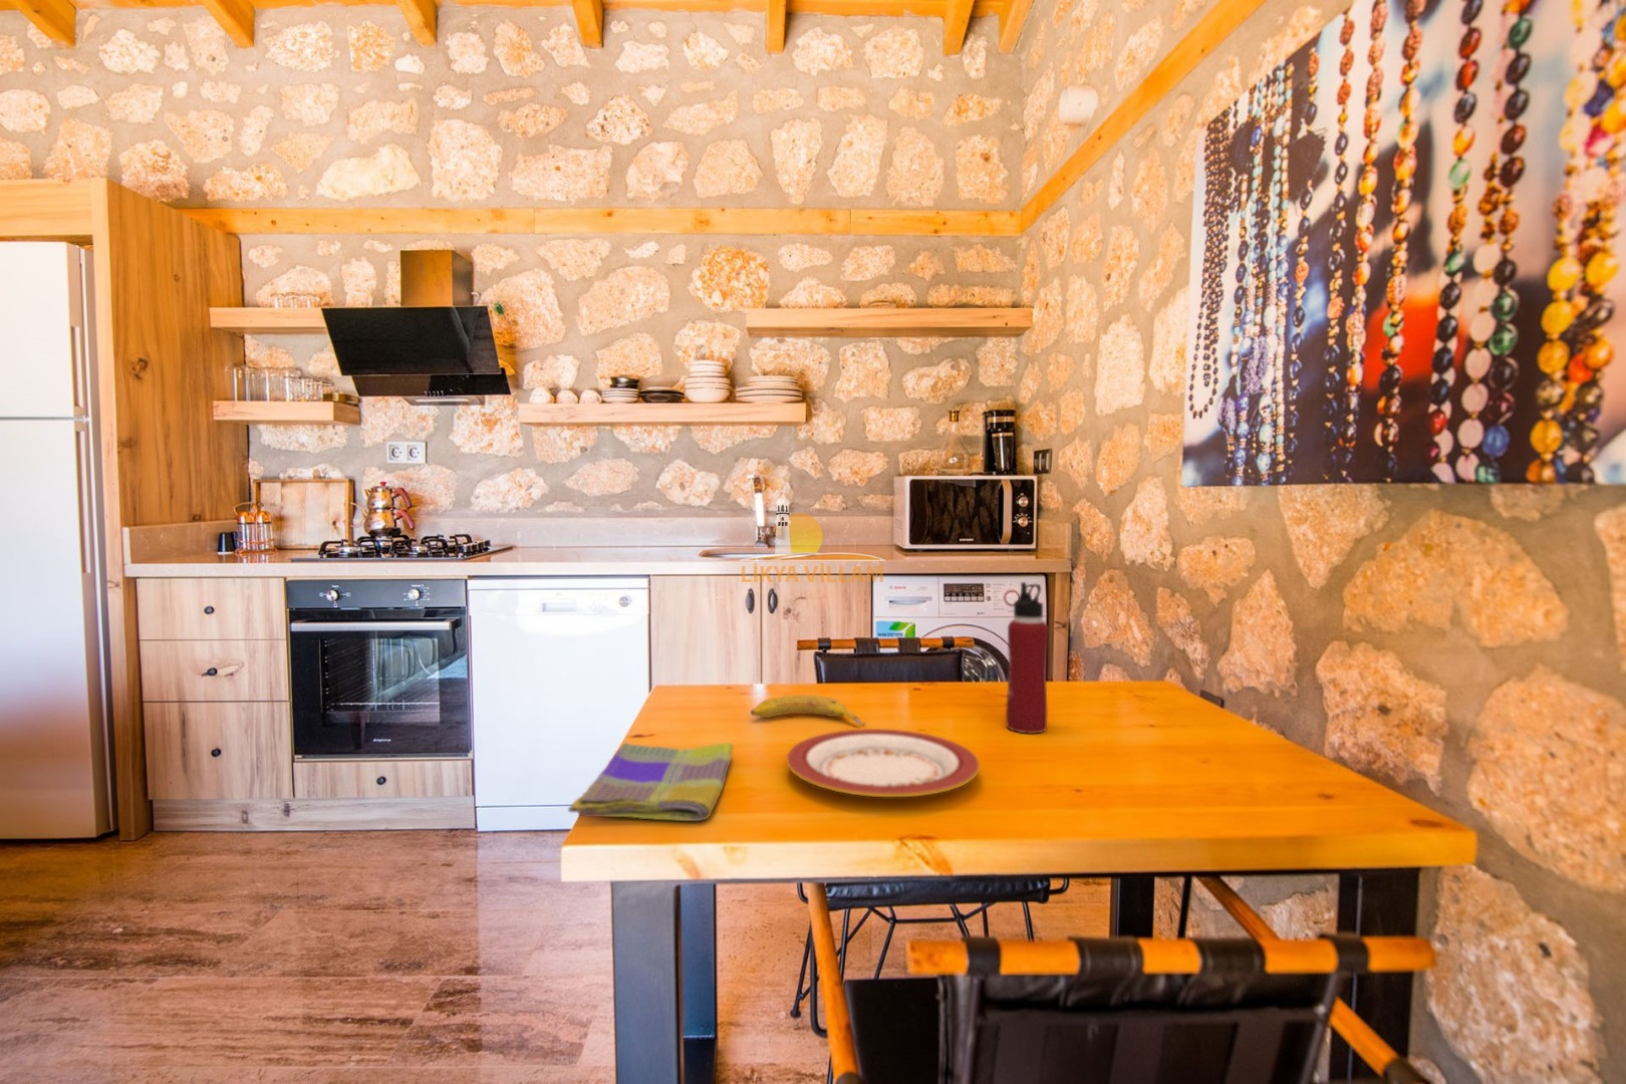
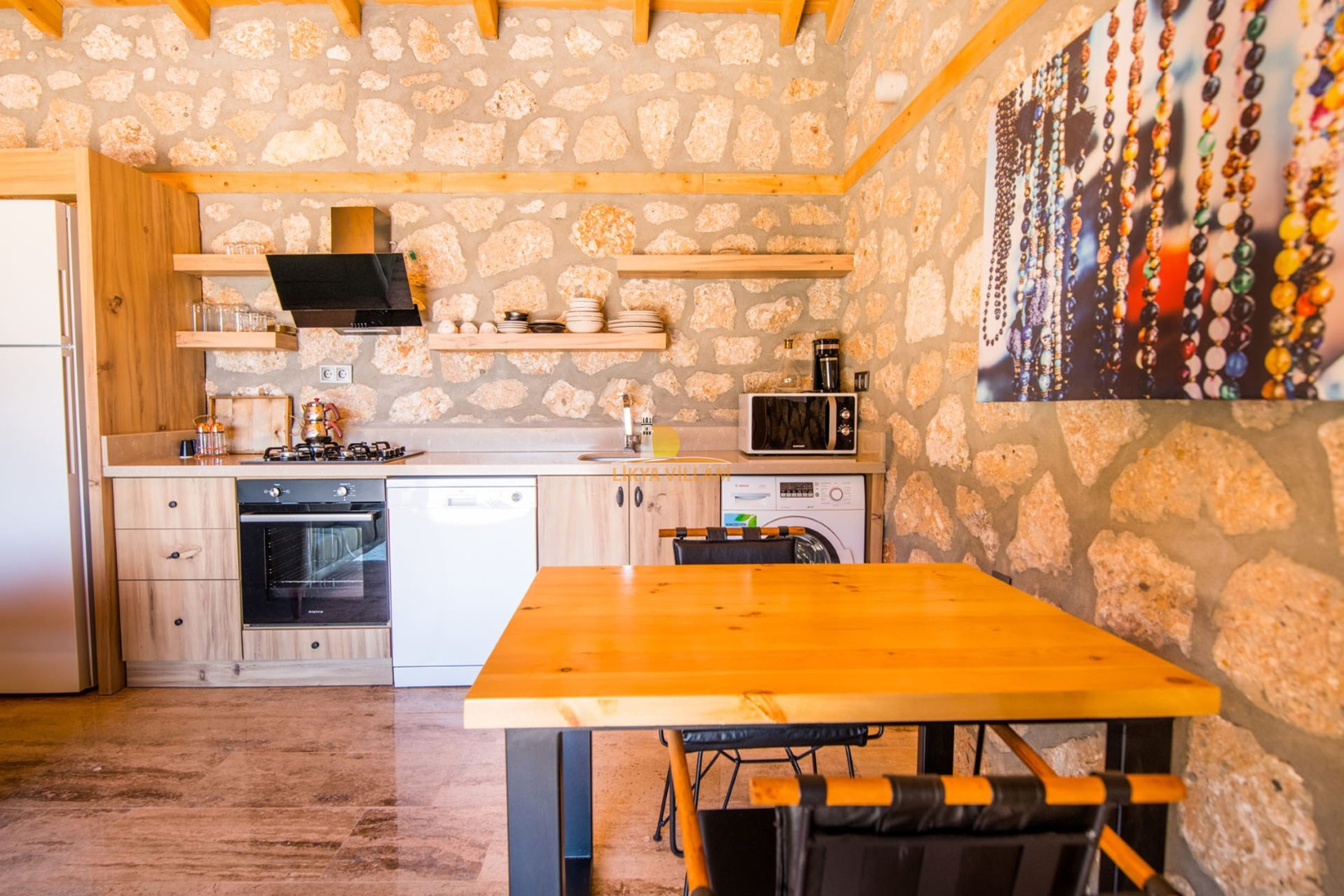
- plate (881, 765)
- dish towel (661, 775)
- fruit (807, 709)
- water bottle (1027, 656)
